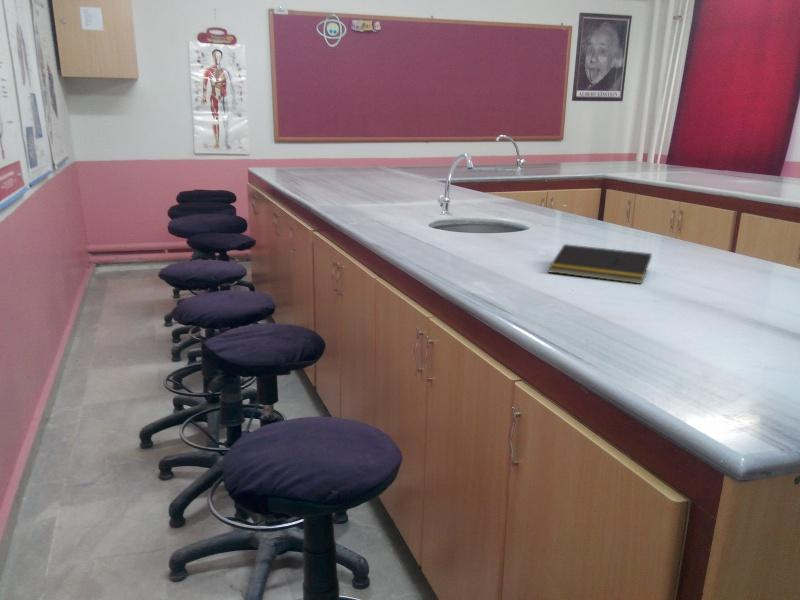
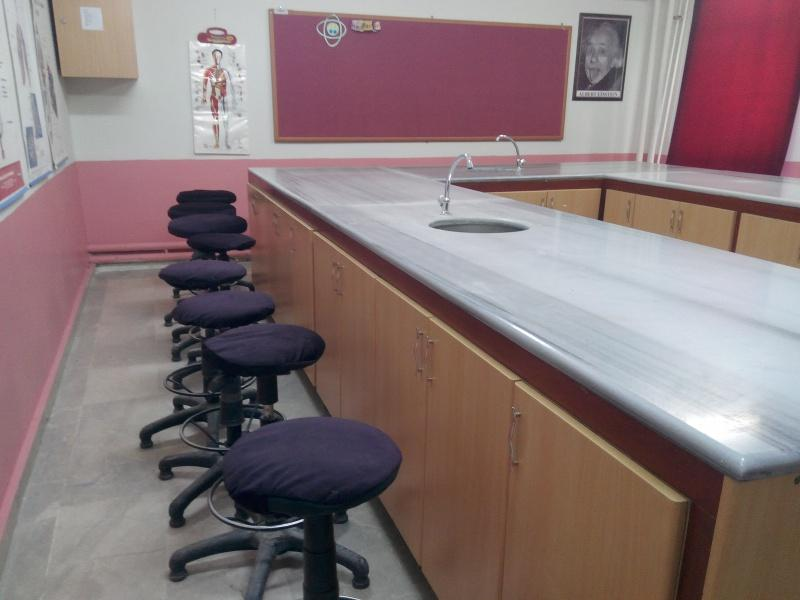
- notepad (600, 262)
